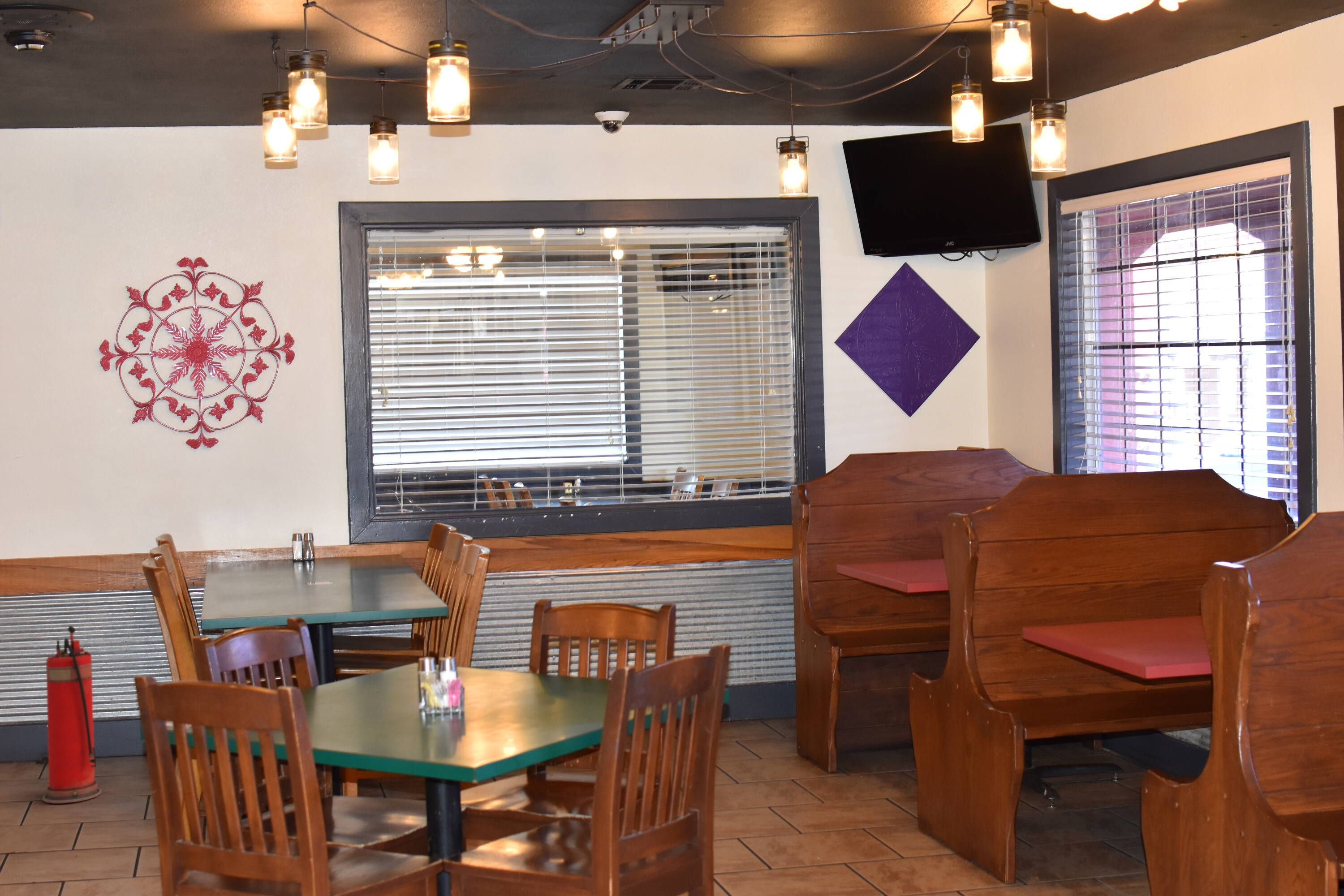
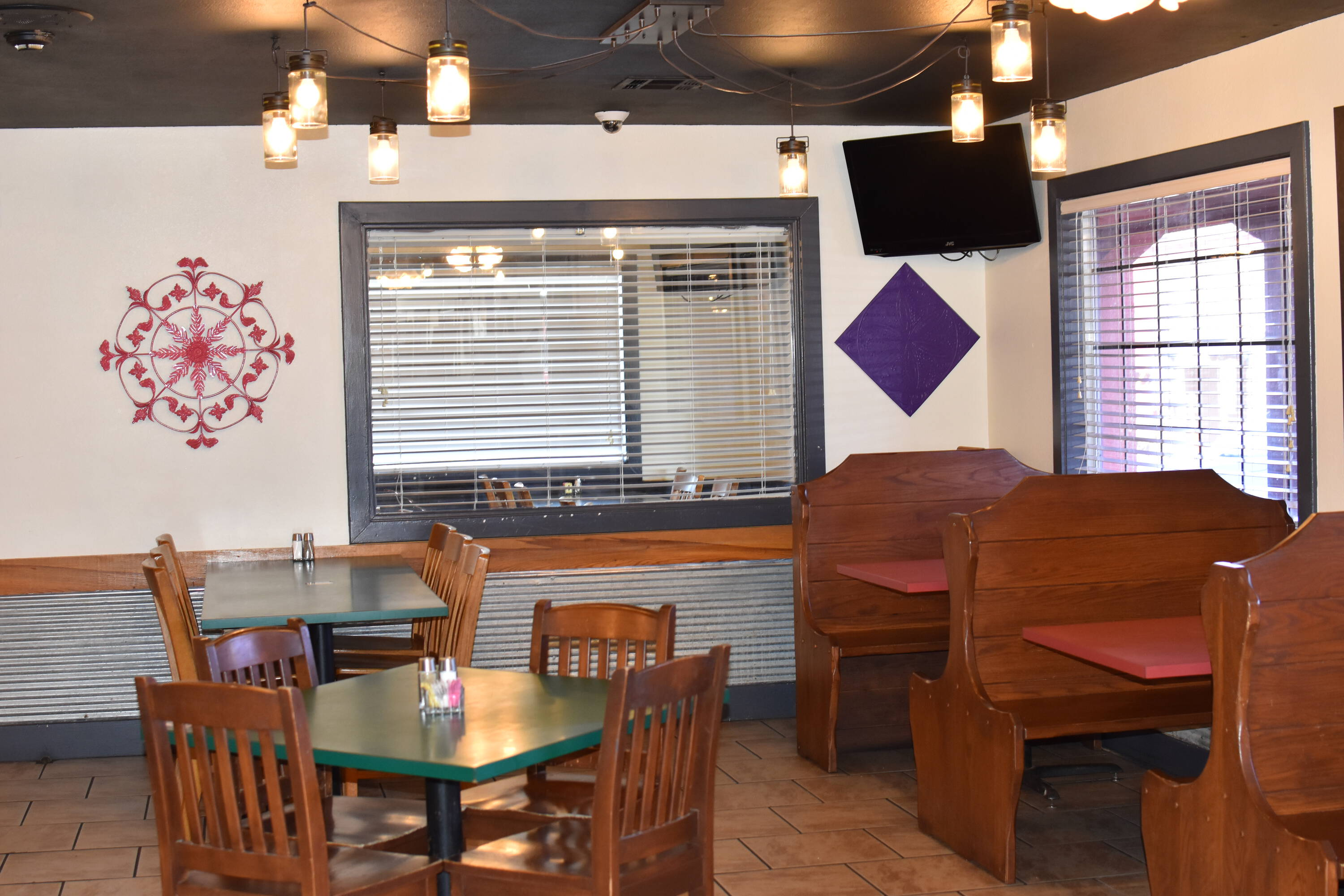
- fire extinguisher (72, 711)
